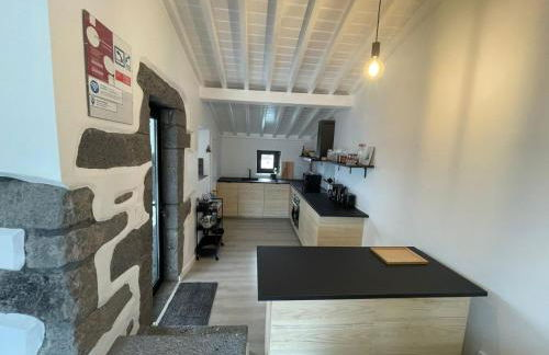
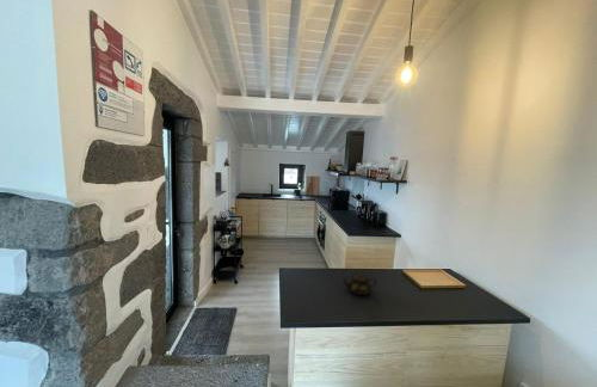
+ teapot (359, 282)
